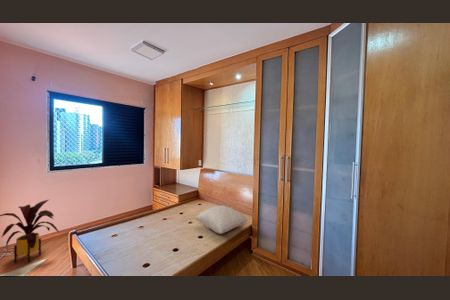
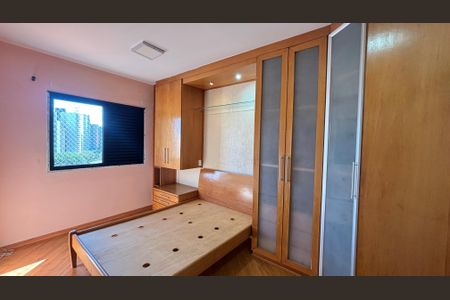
- pillow (221, 217)
- house plant (26, 231)
